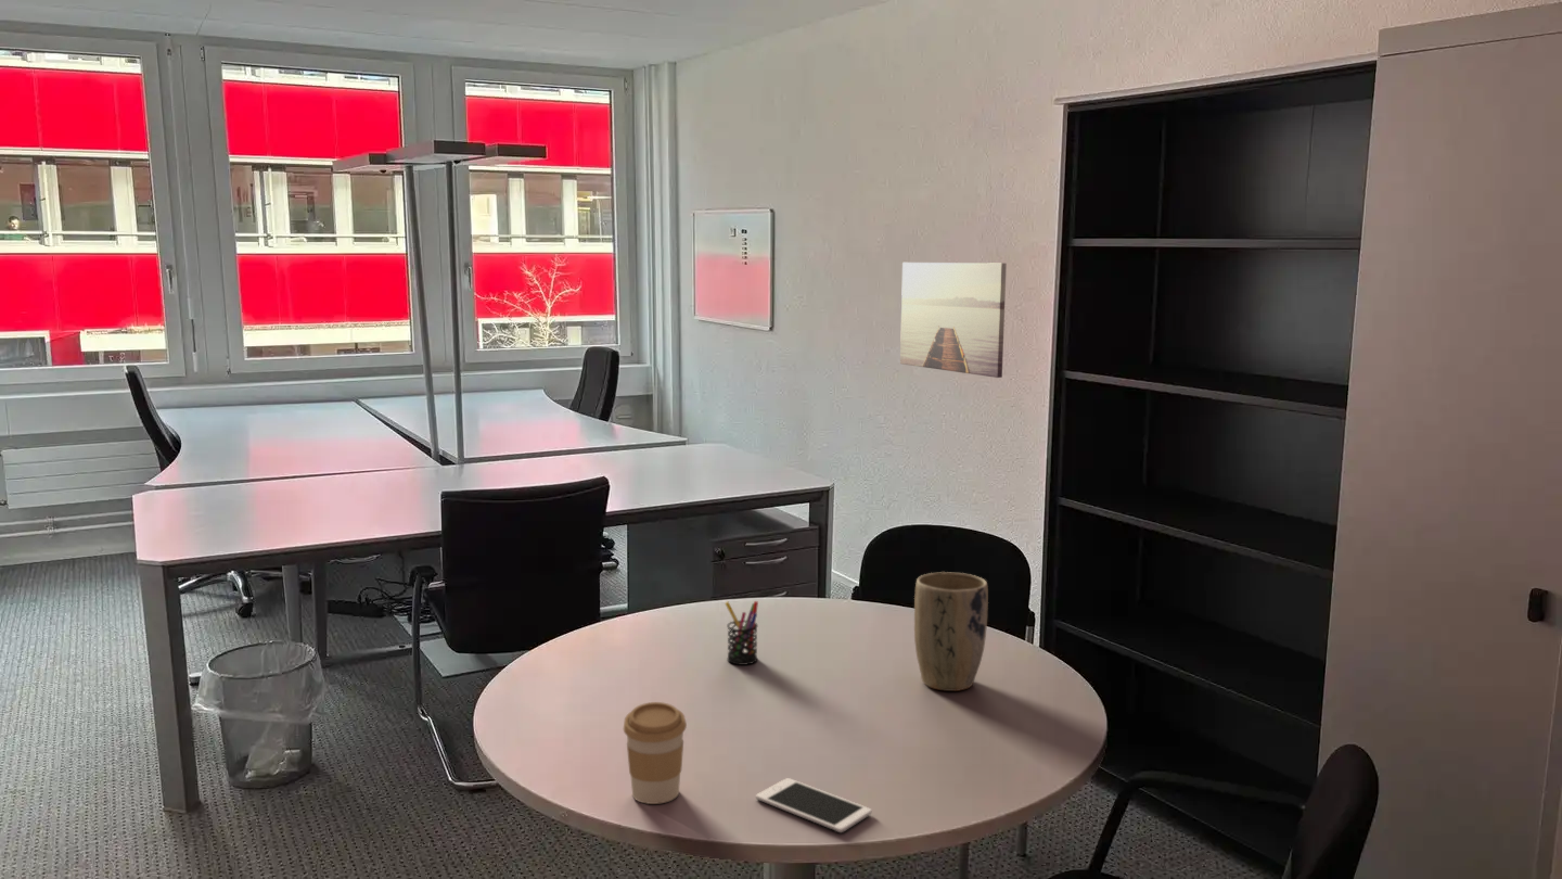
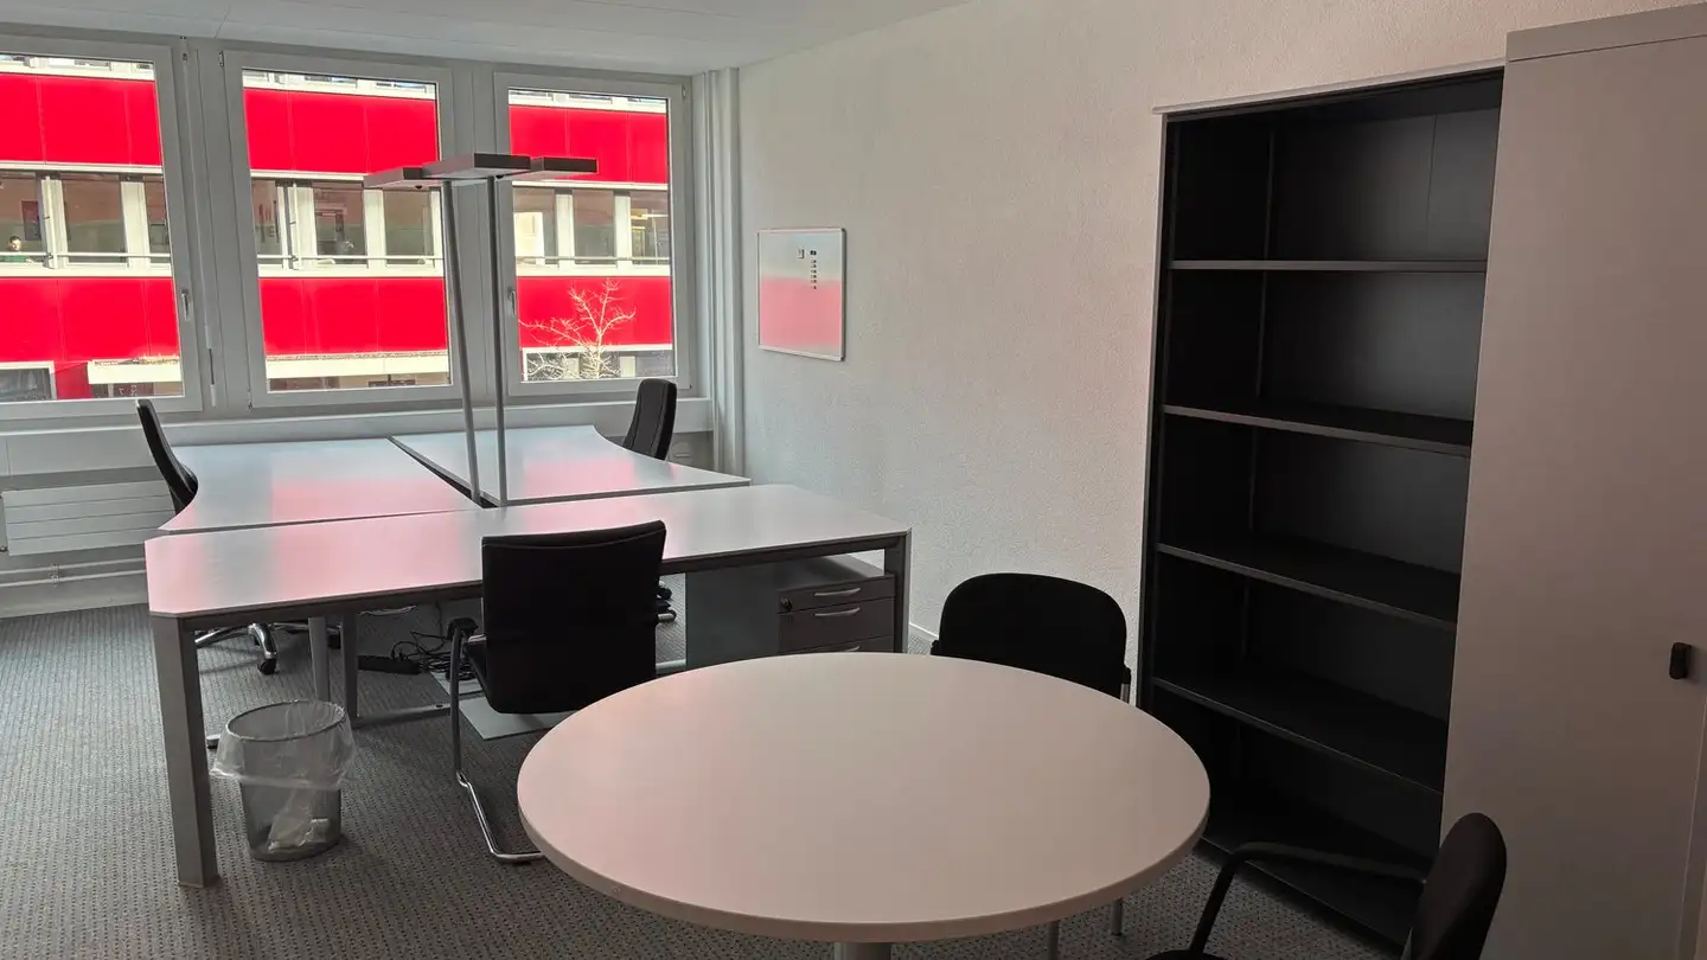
- pen holder (745, 628)
- plant pot (949, 632)
- coffee cup (655, 752)
- cell phone (812, 804)
- wall art (949, 317)
